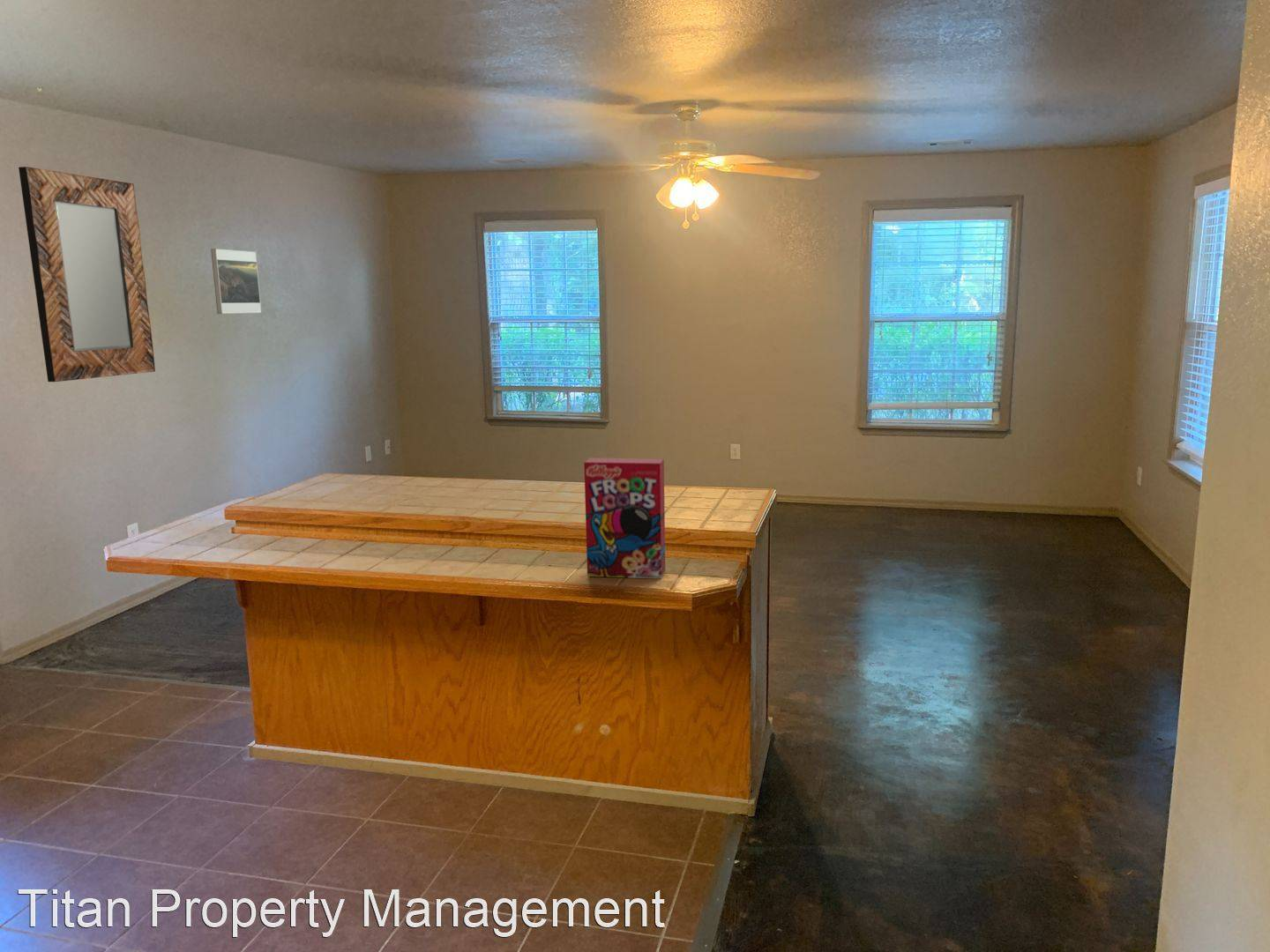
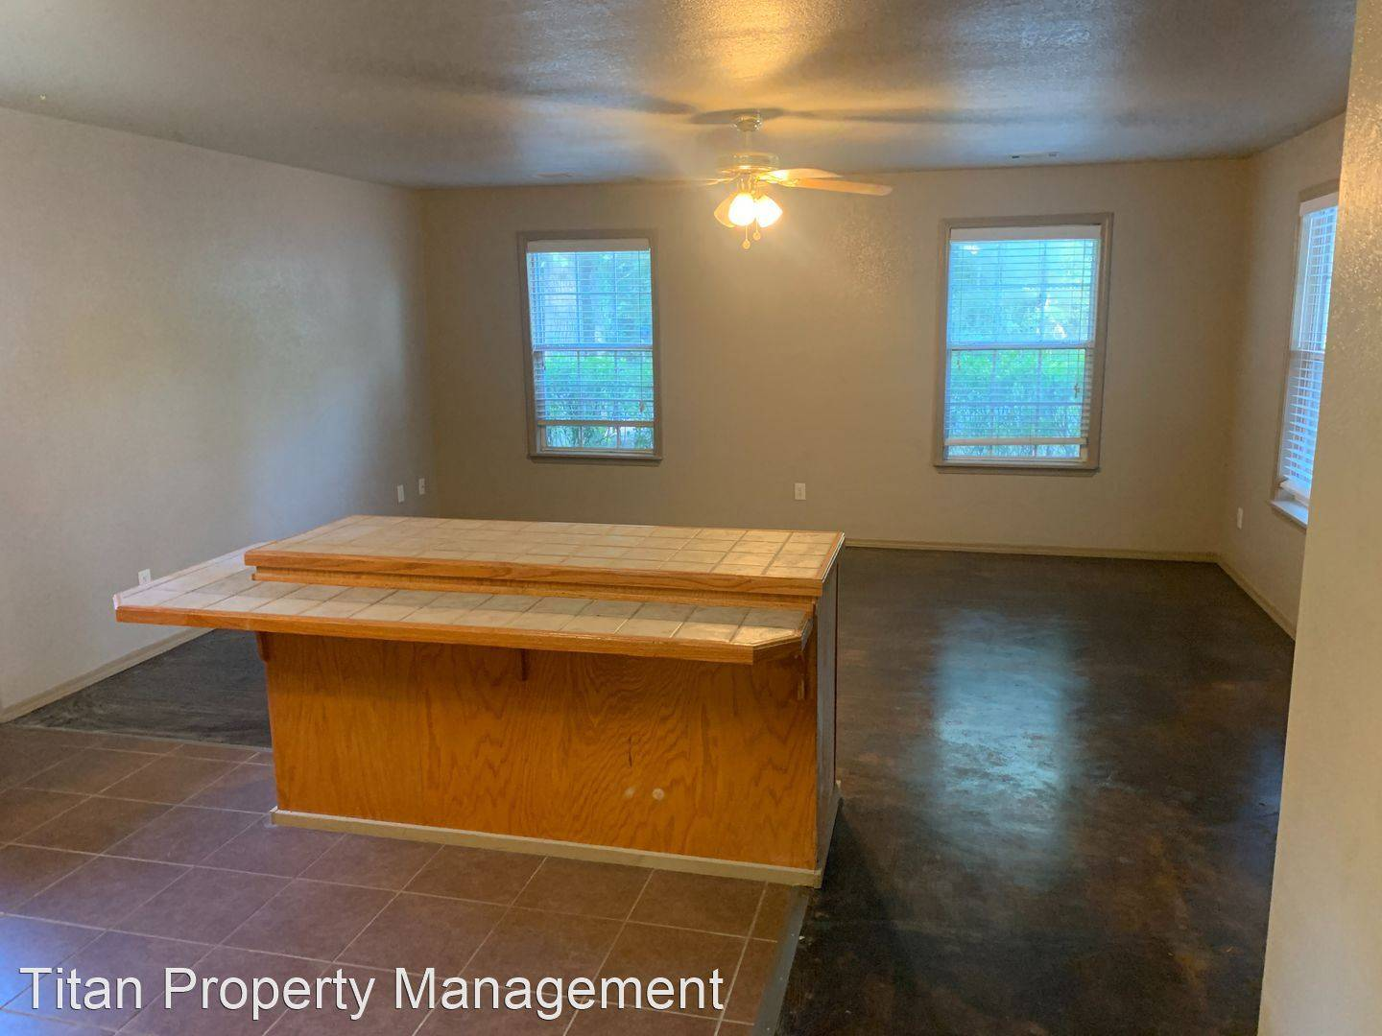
- home mirror (93, 278)
- cereal box (625, 517)
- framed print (236, 281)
